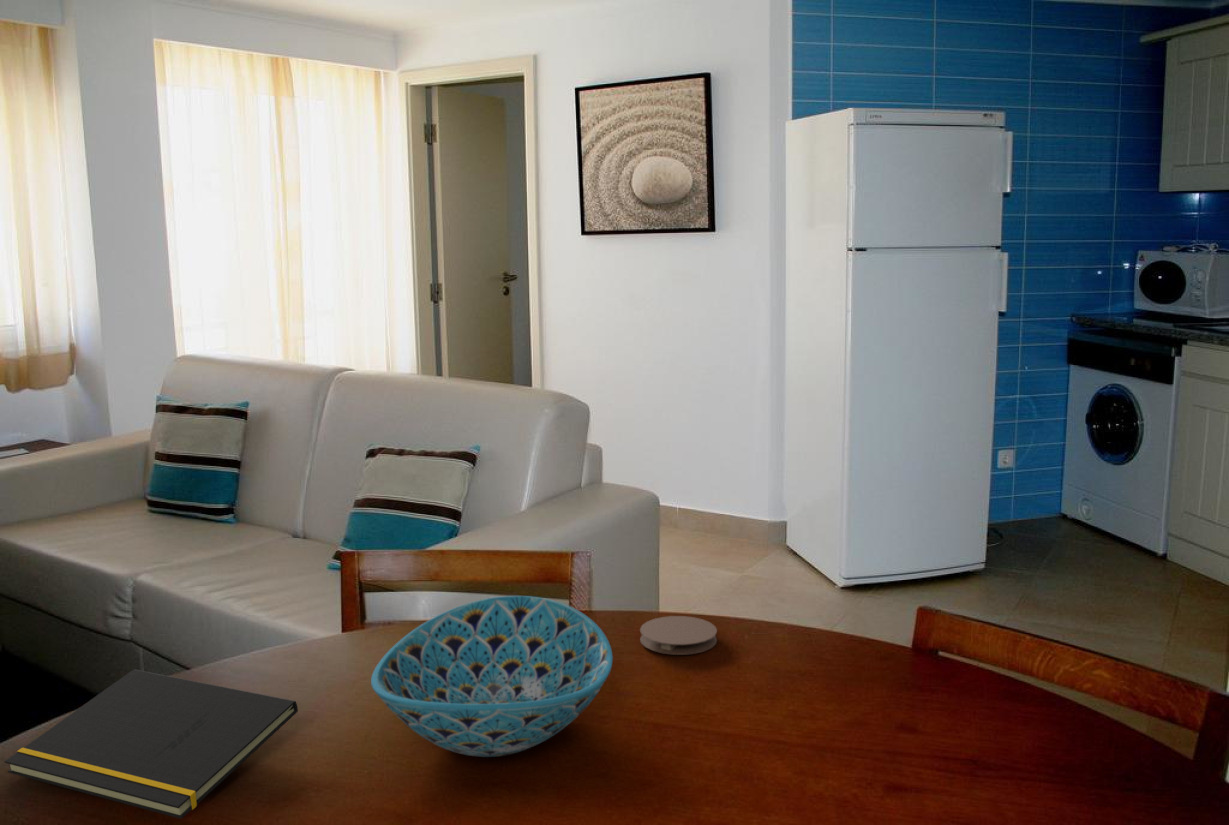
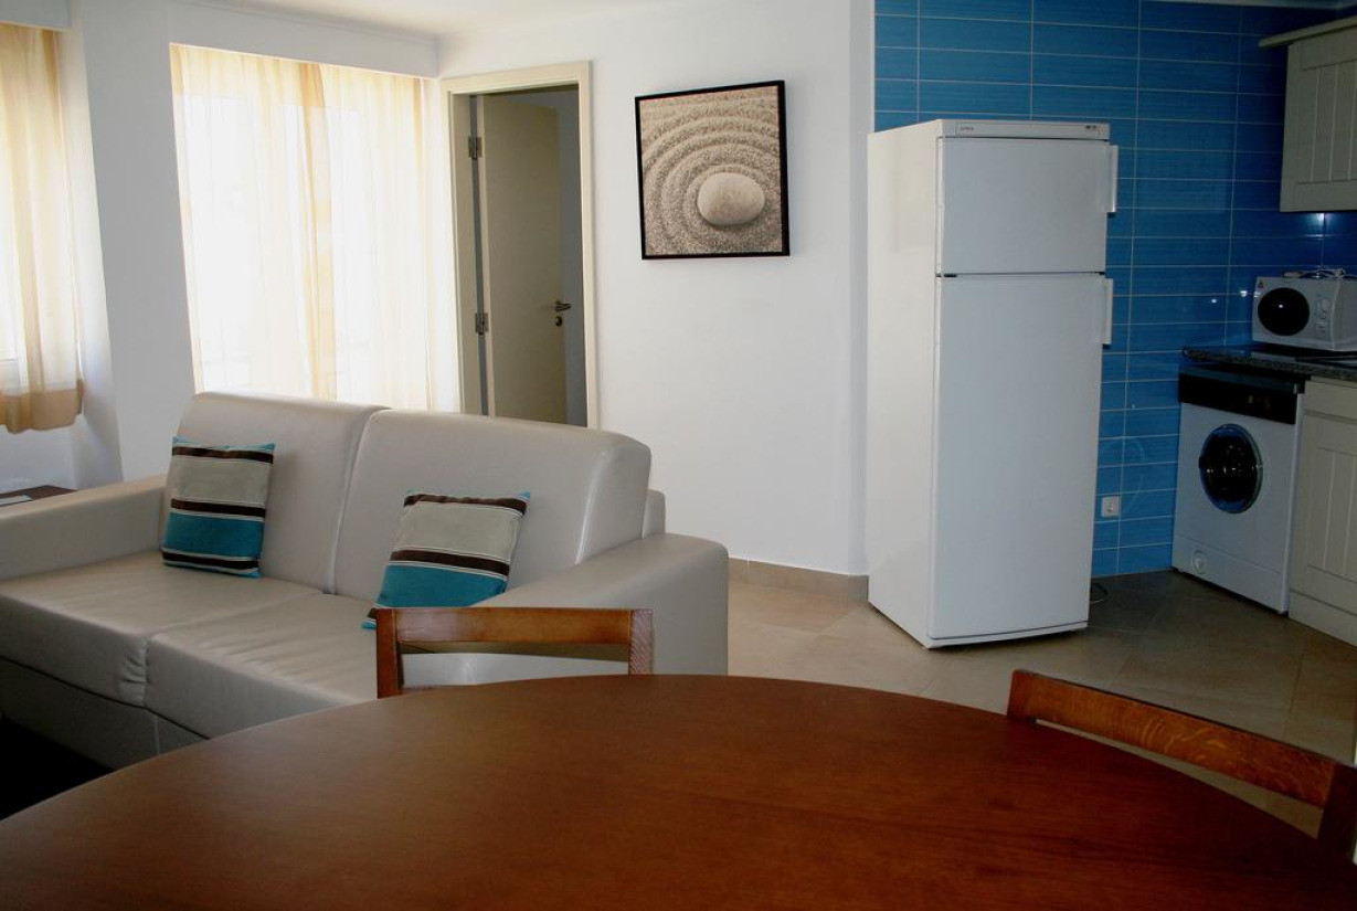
- bowl (496, 687)
- notepad (155, 735)
- coaster (678, 634)
